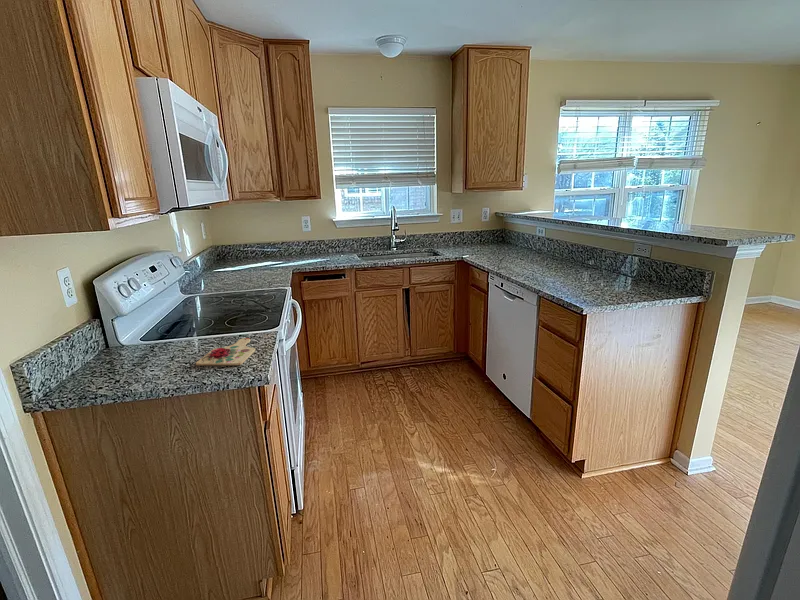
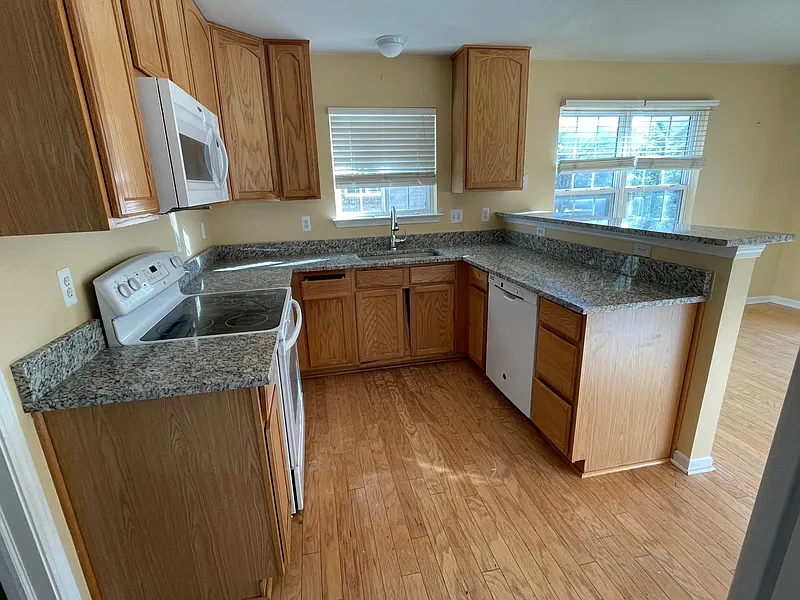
- cutting board (232, 348)
